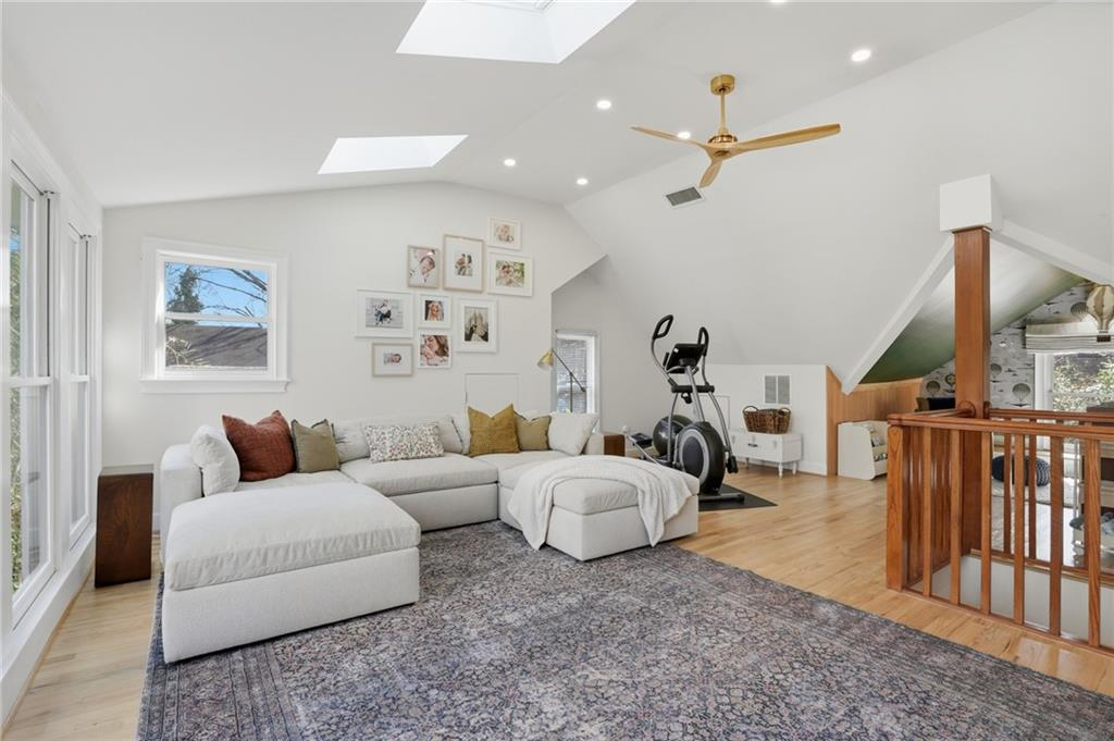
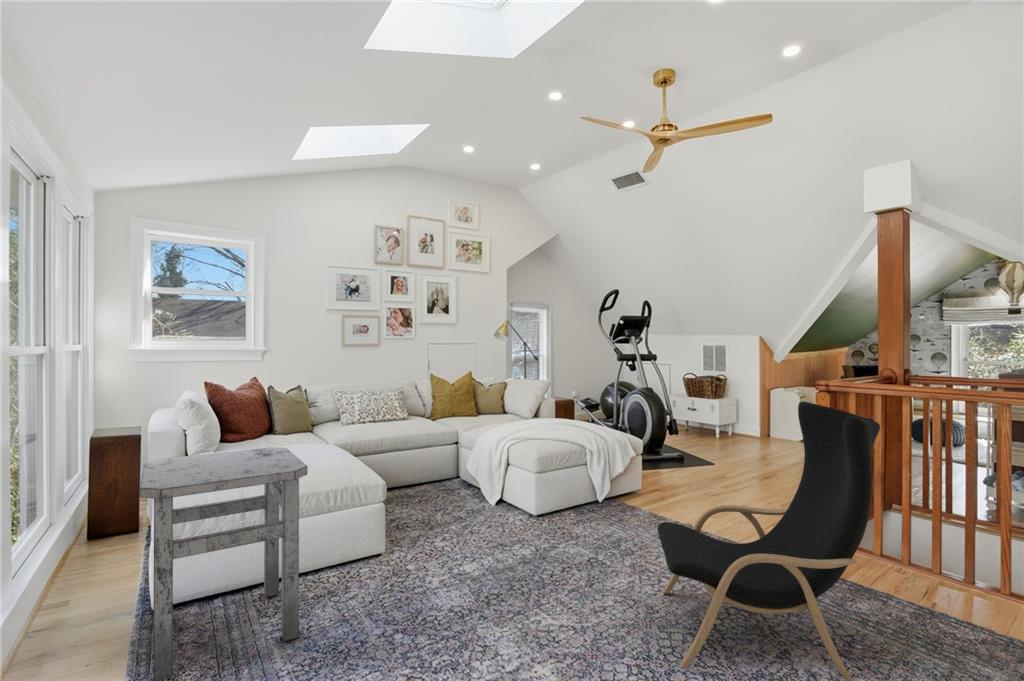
+ side table (224, 546)
+ lounge chair (765, 514)
